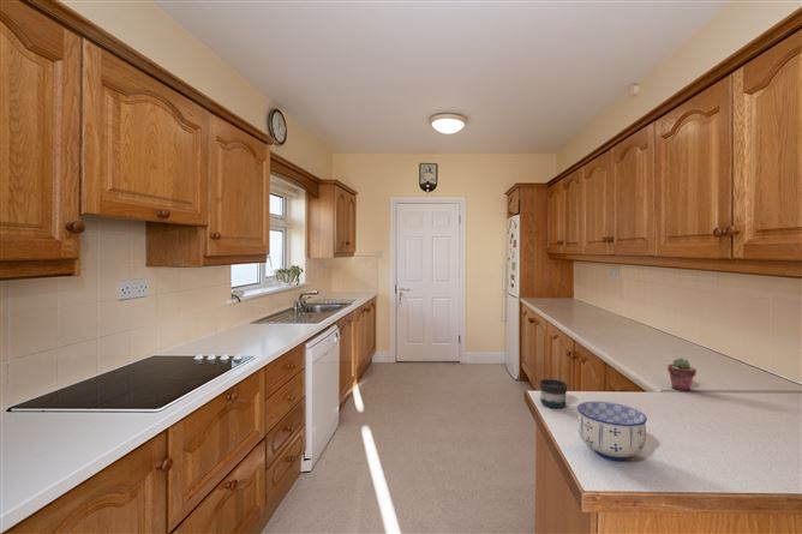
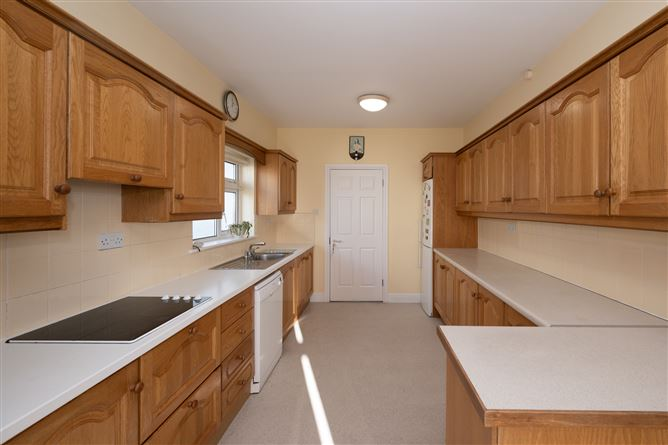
- mug (550, 392)
- potted succulent (681, 373)
- bowl (610, 432)
